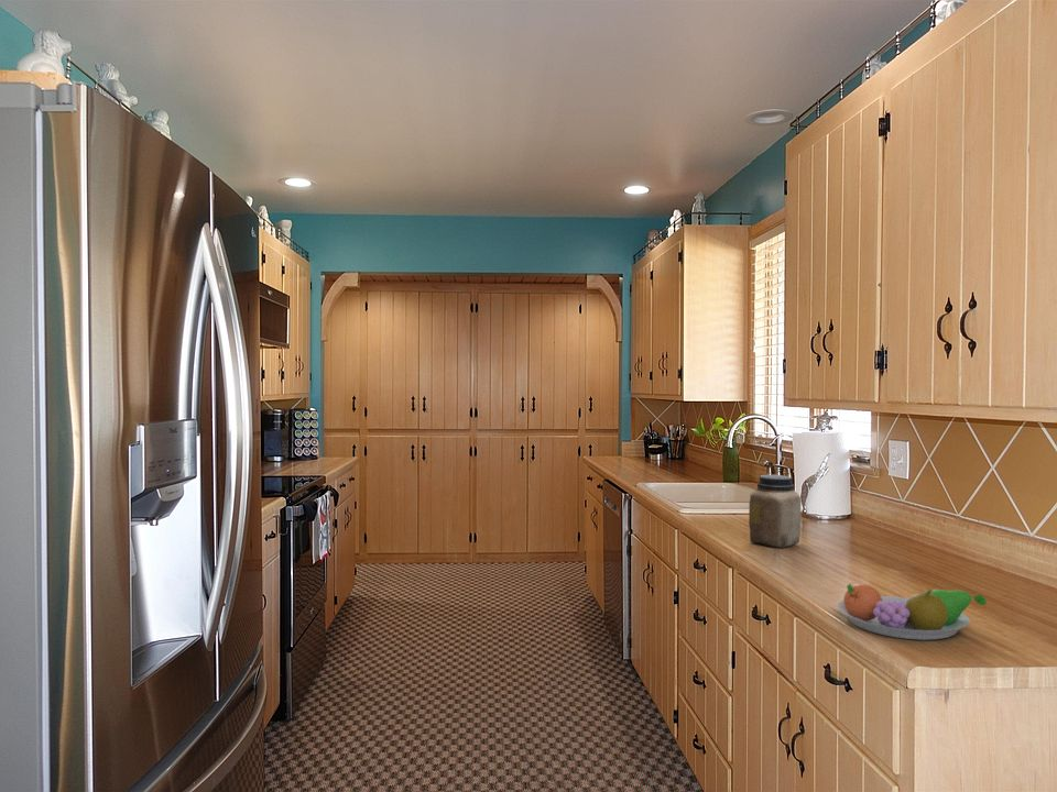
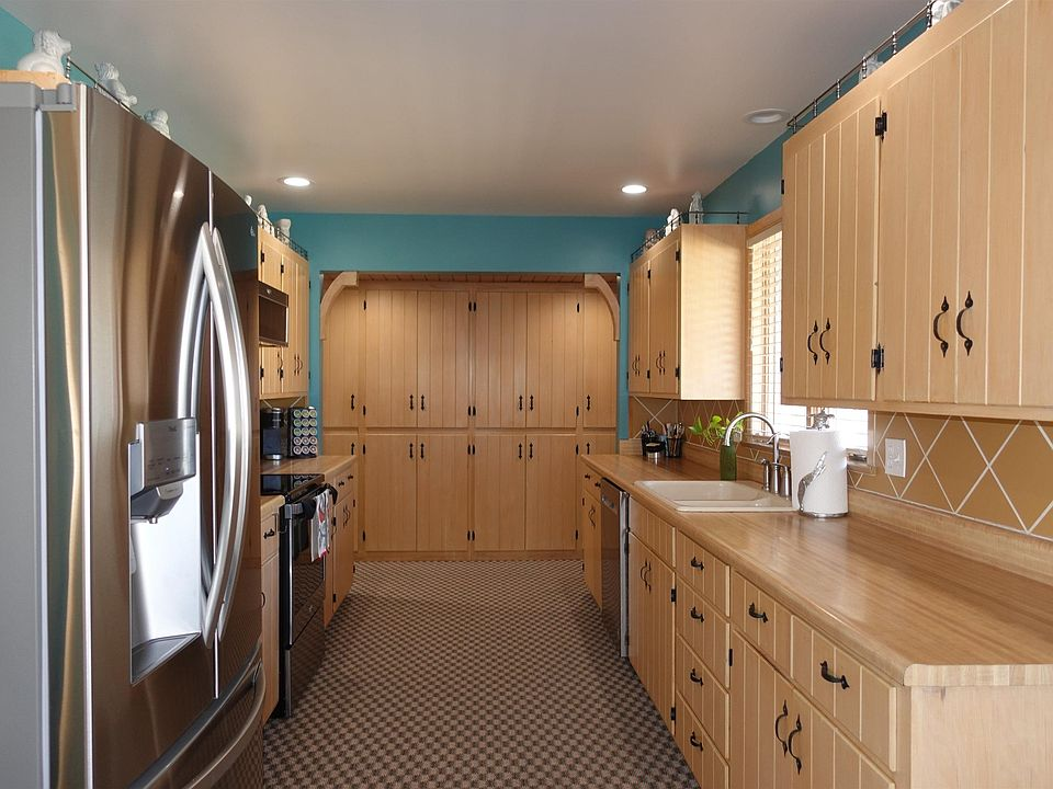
- jar (774, 509)
- fruit bowl (906, 601)
